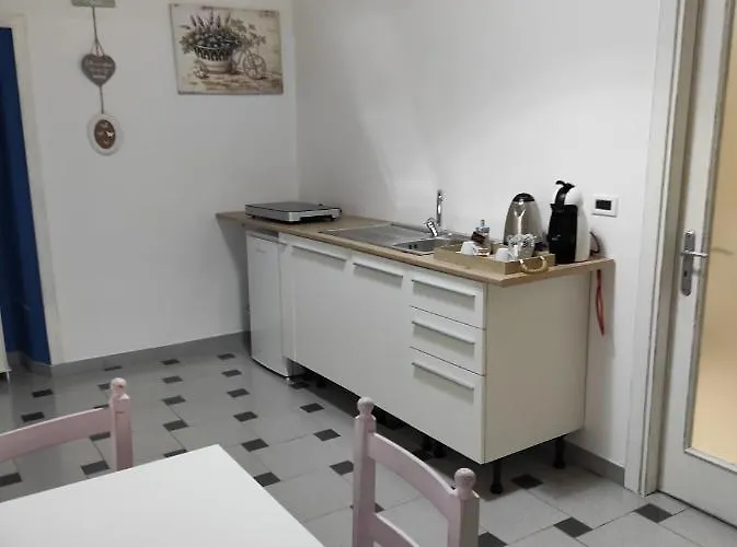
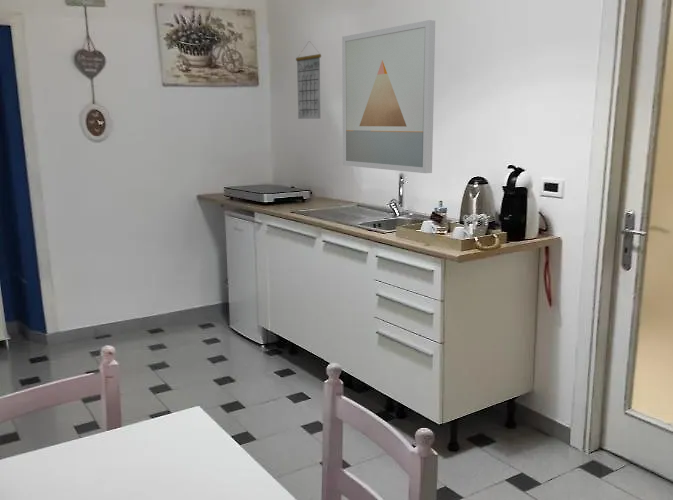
+ wall art (384, 100)
+ calendar (308, 80)
